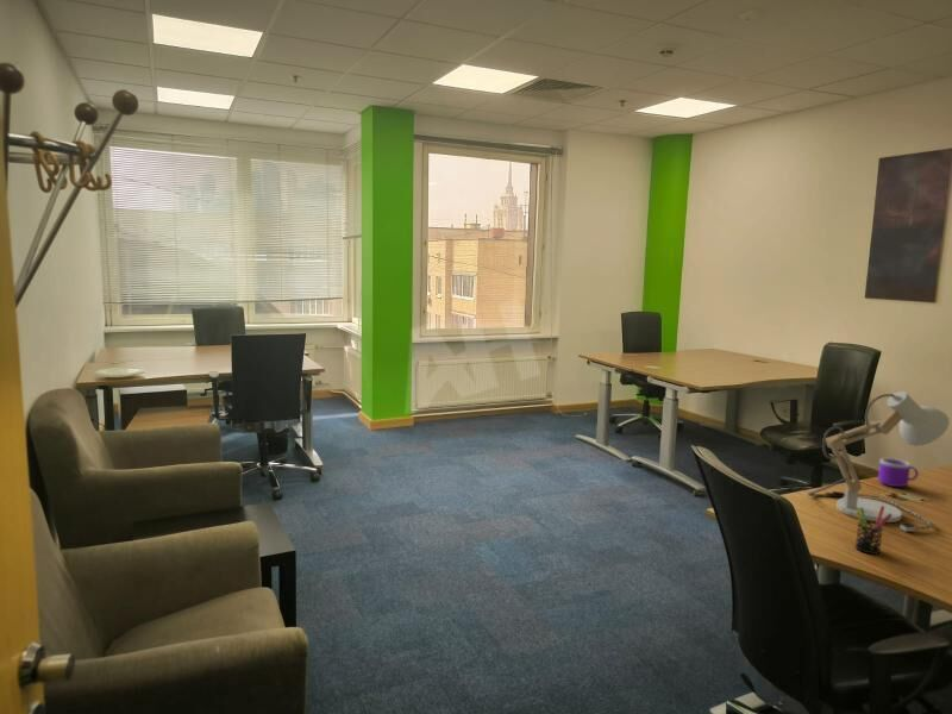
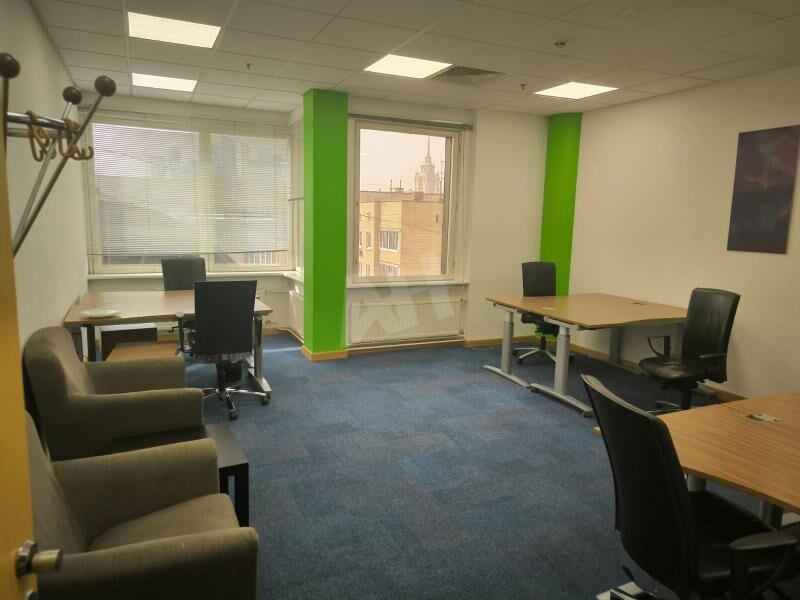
- desk lamp (870, 436)
- pen holder (869, 527)
- mug (897, 472)
